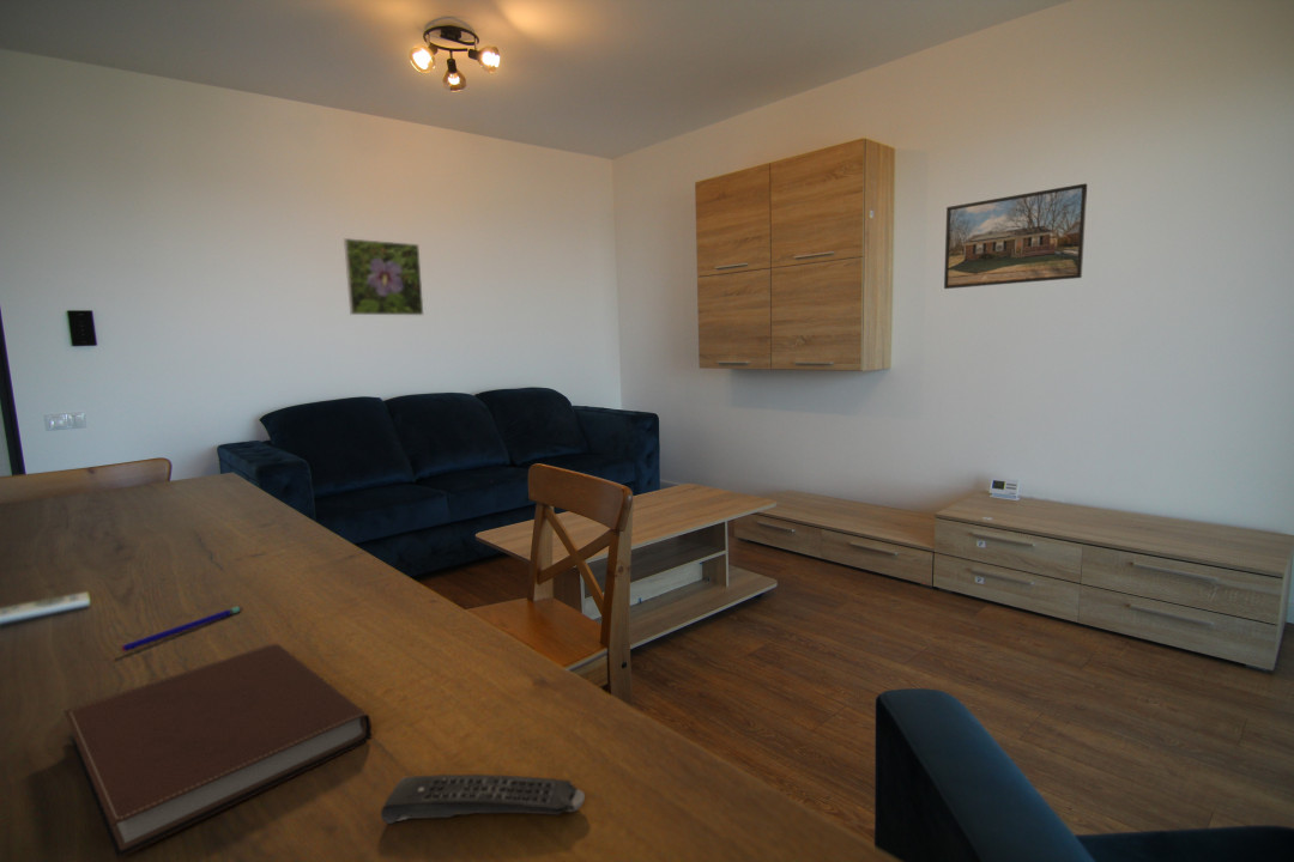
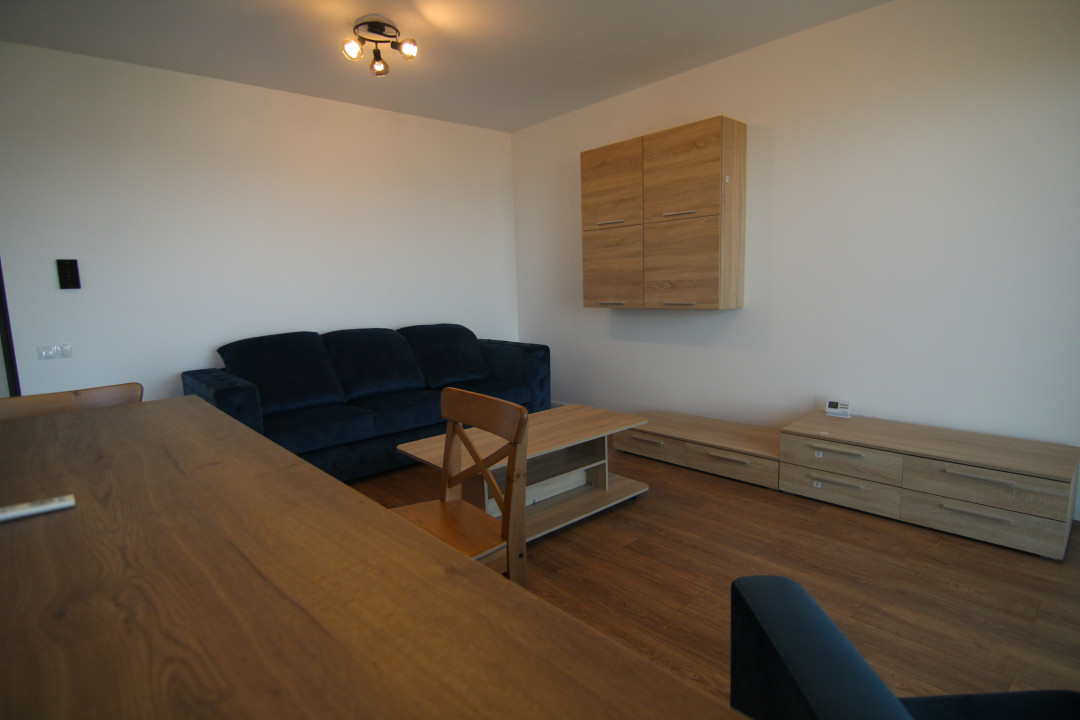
- pen (186, 626)
- notebook (216, 724)
- remote control (485, 796)
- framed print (385, 278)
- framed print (1010, 239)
